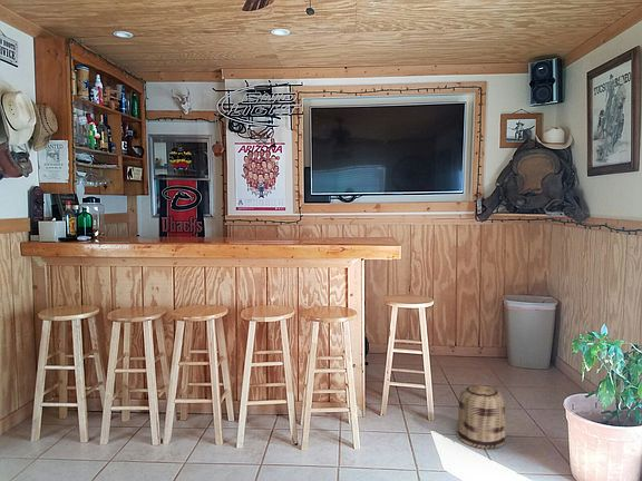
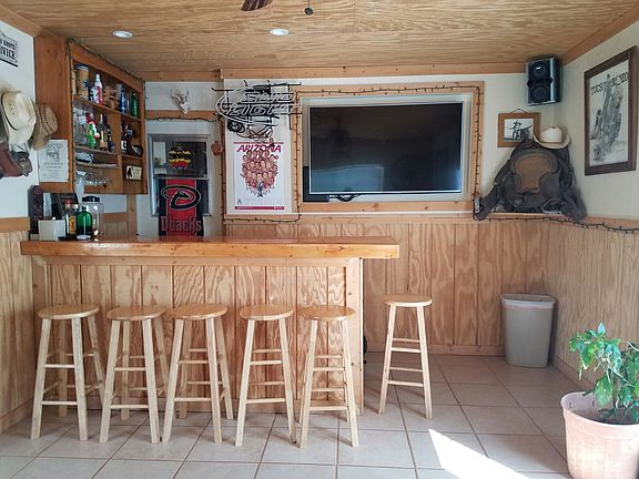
- basket (481, 406)
